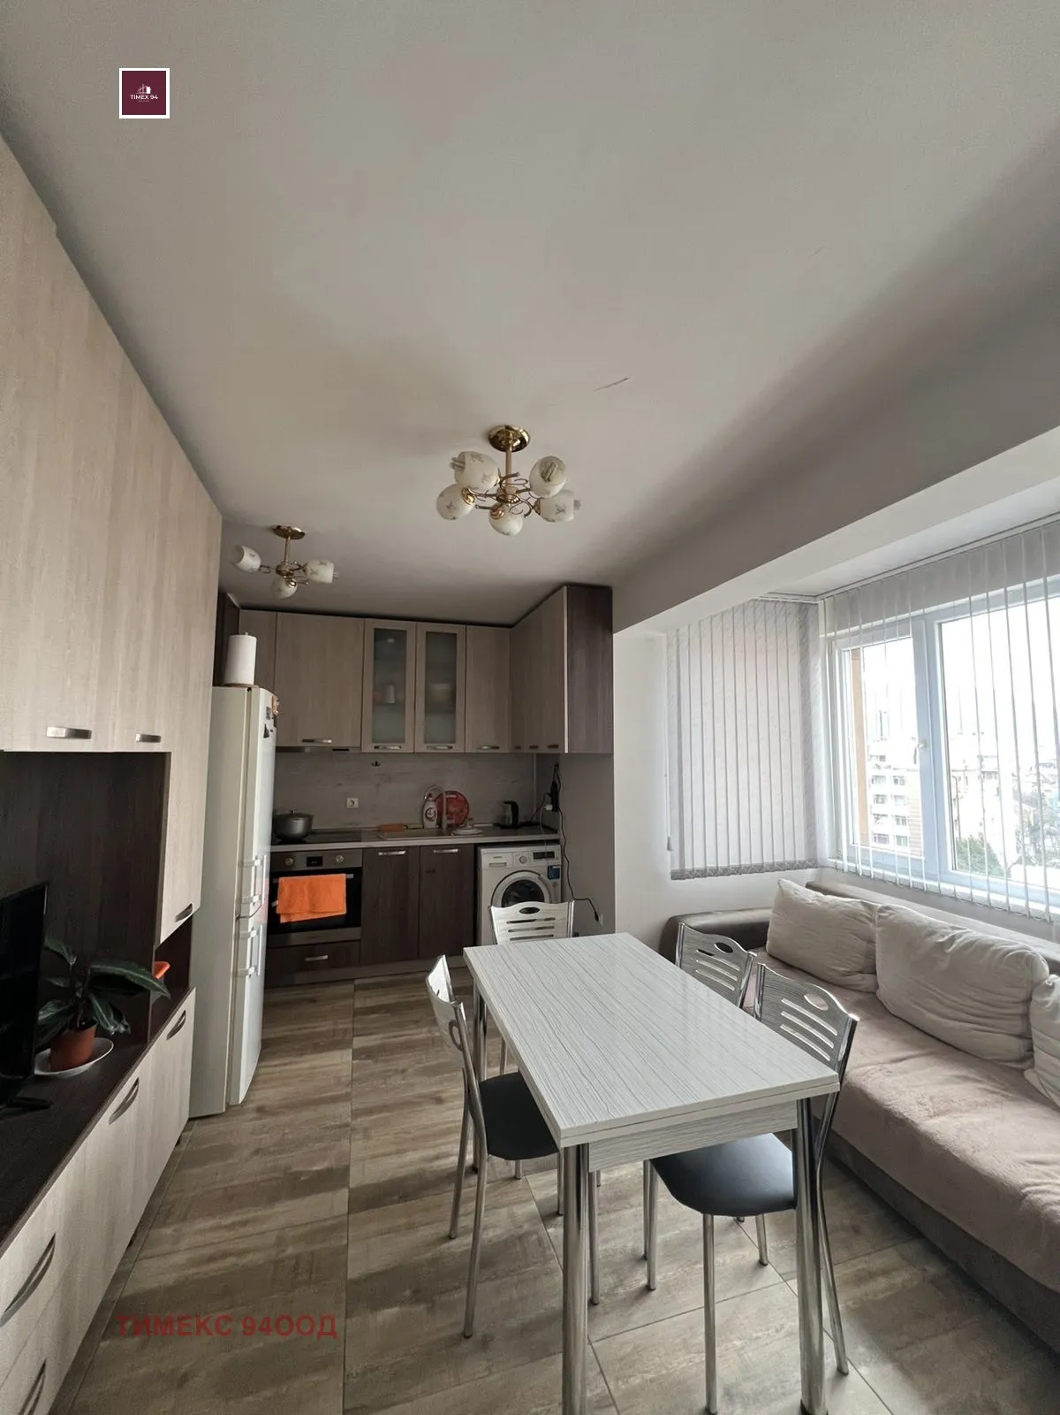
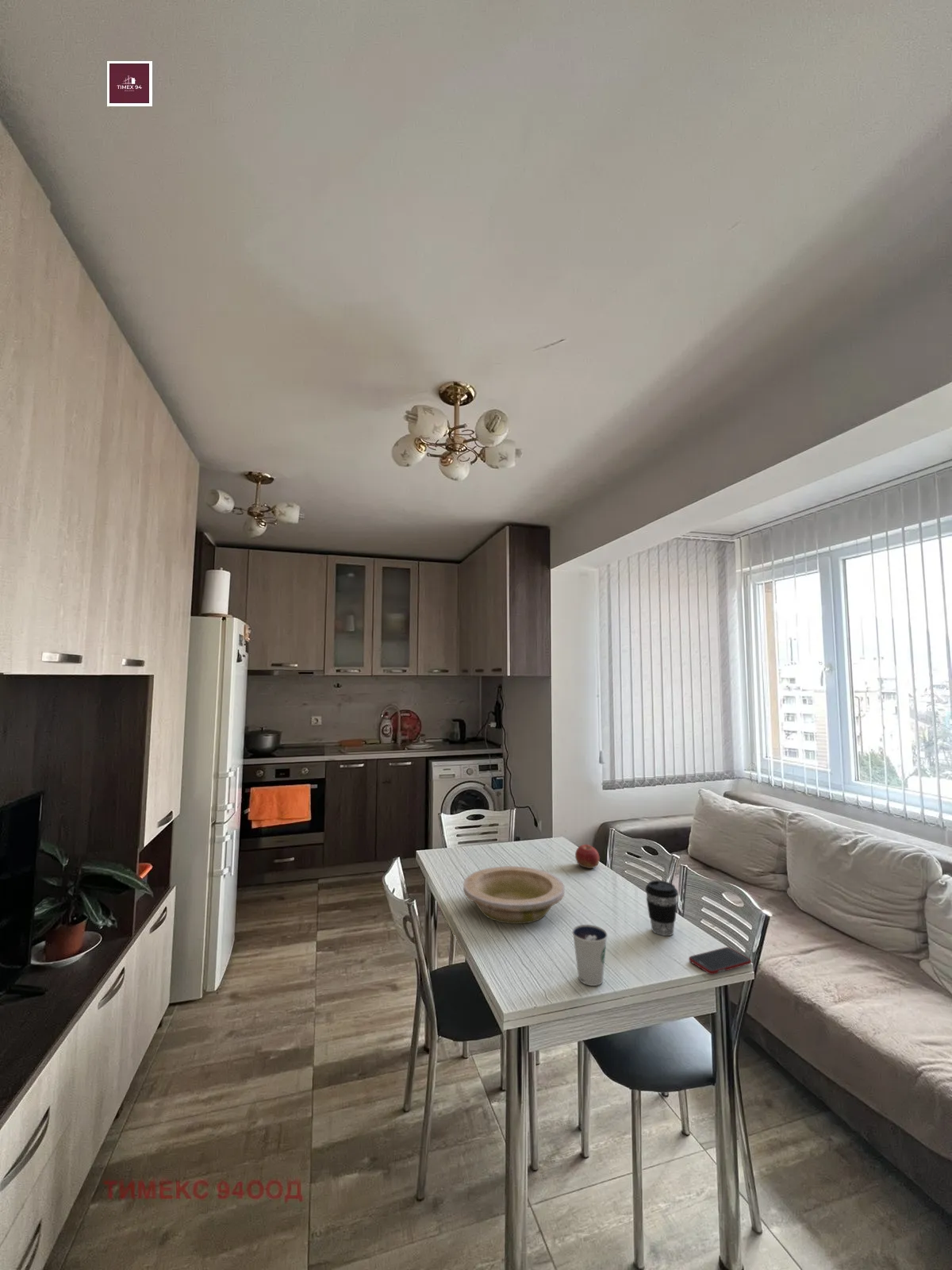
+ bowl (513, 896)
+ dixie cup (589, 956)
+ apple (587, 856)
+ cell phone (720, 960)
+ coffee cup (662, 908)
